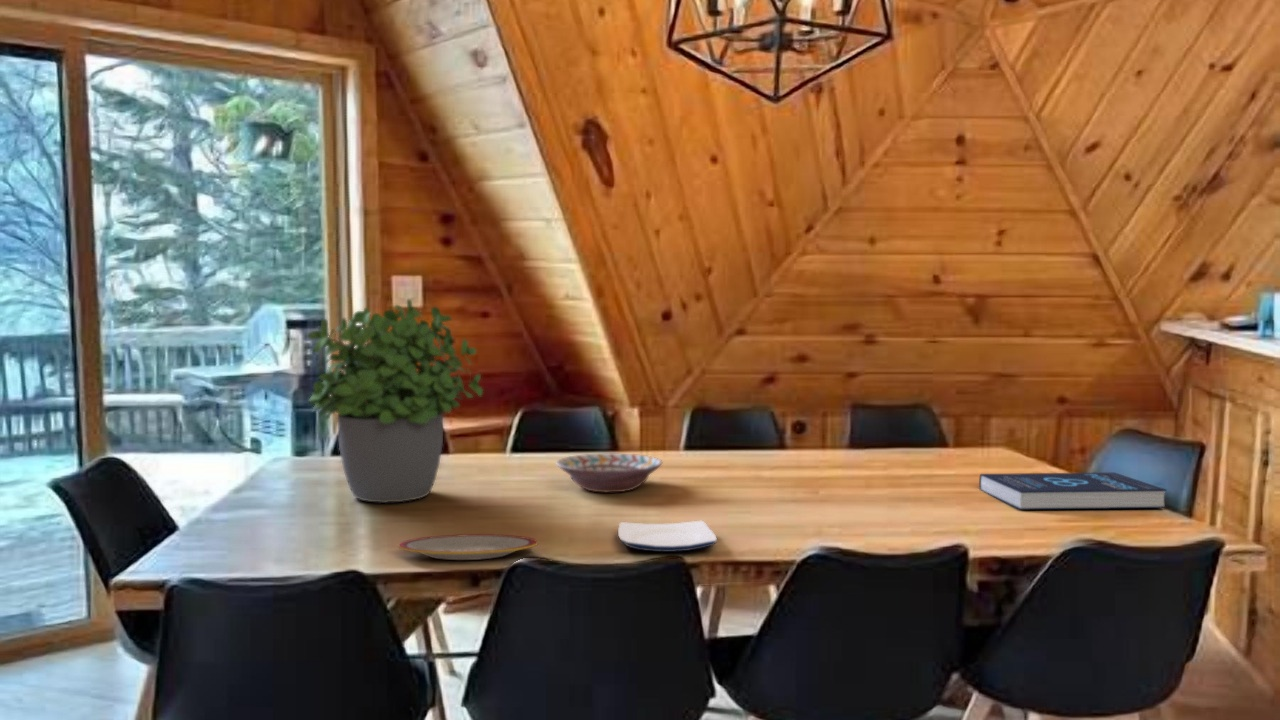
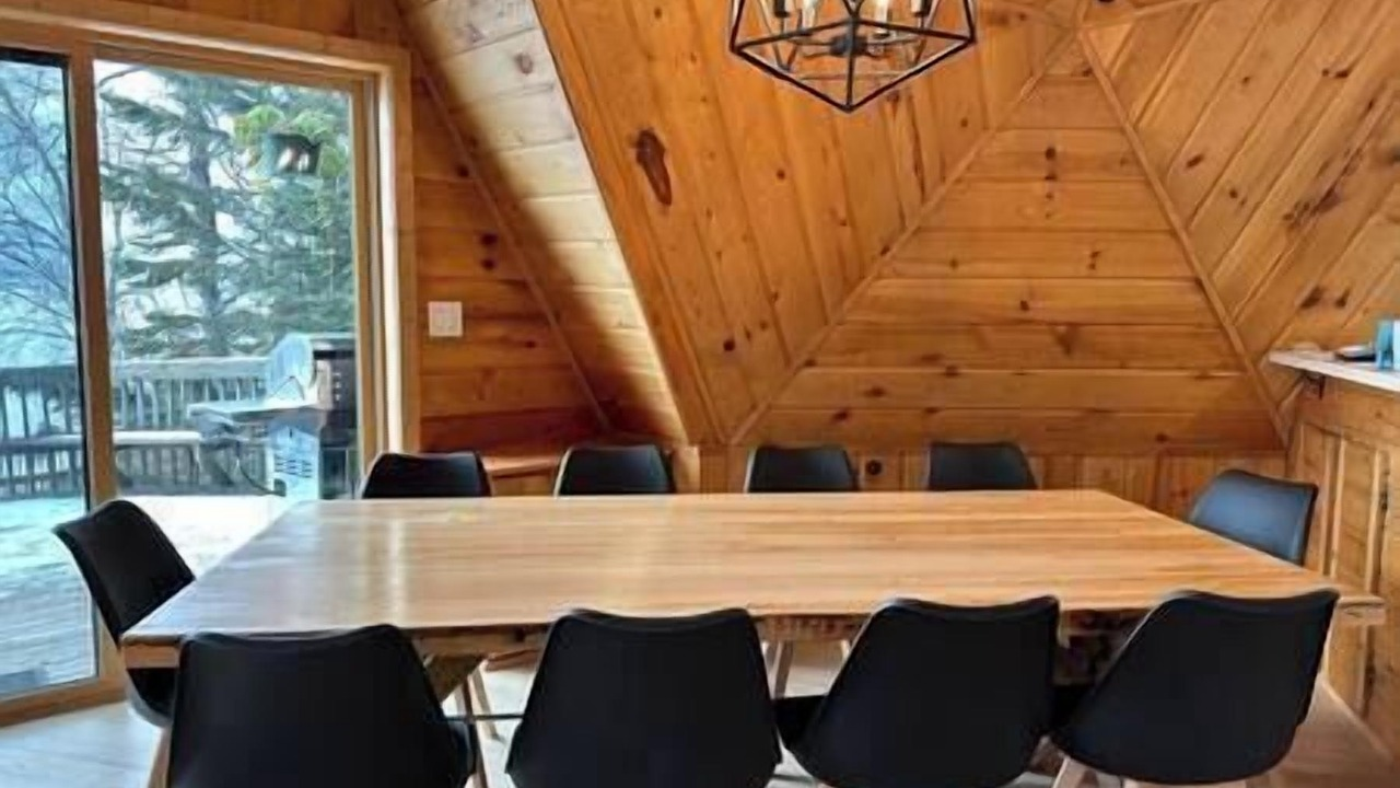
- book (1068, 489)
- plate (666, 537)
- plate (468, 548)
- decorative bowl (609, 474)
- potted plant (395, 397)
